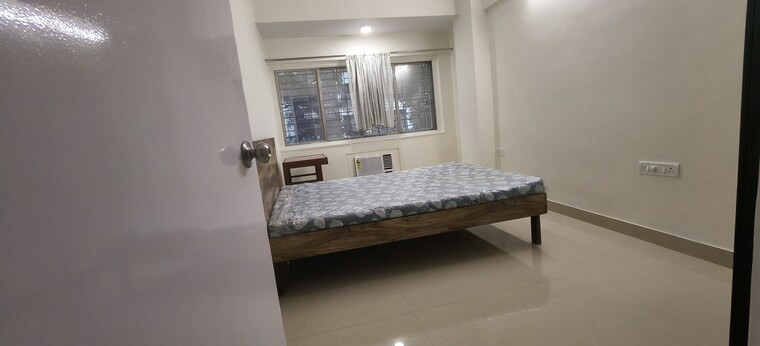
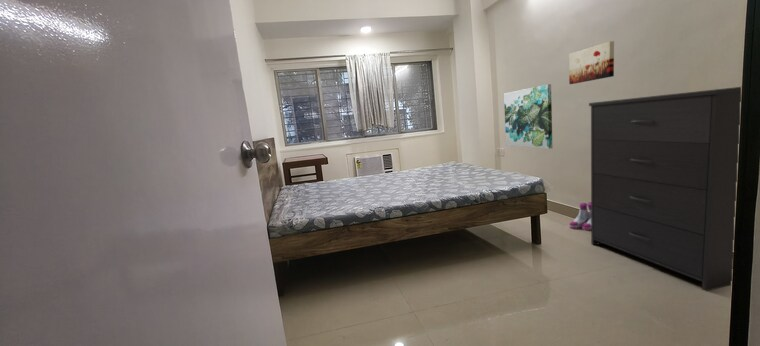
+ dresser (664, 180)
+ wall art (526, 118)
+ boots (585, 214)
+ wall art (589, 64)
